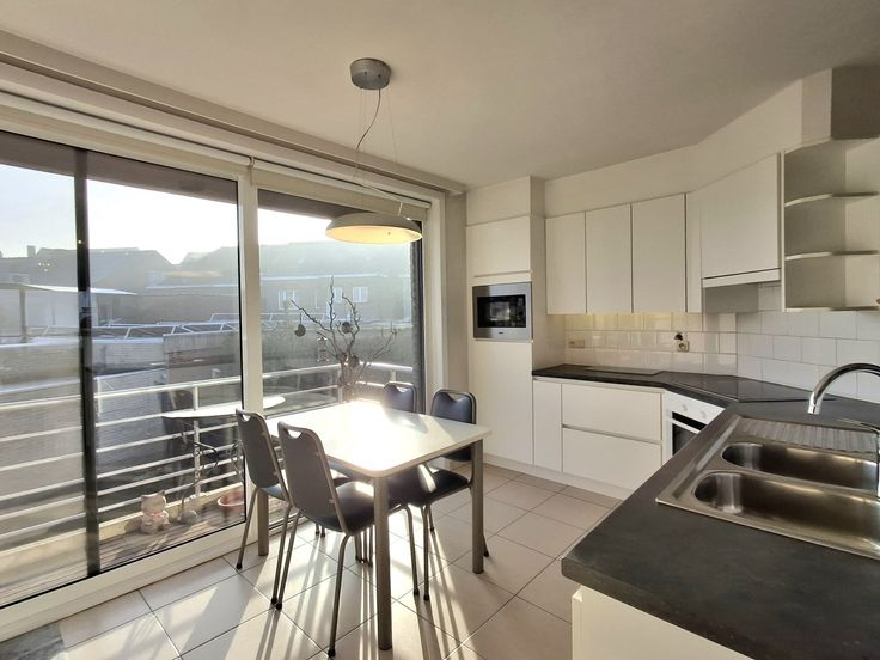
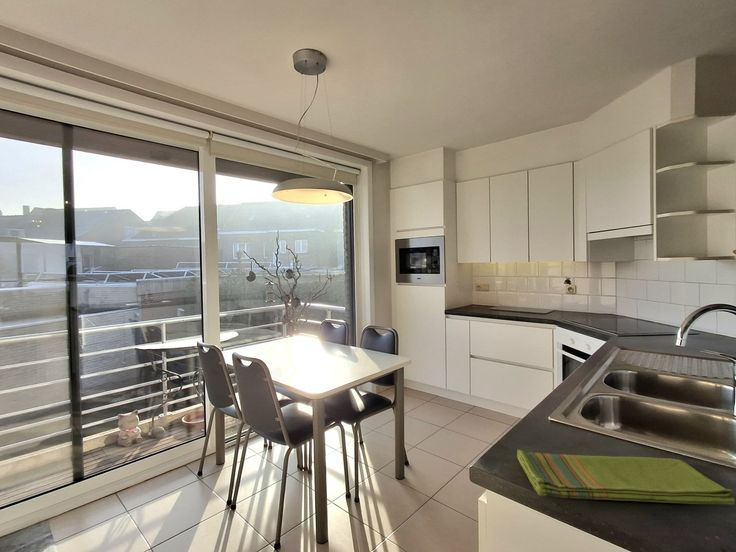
+ dish towel (612, 472)
